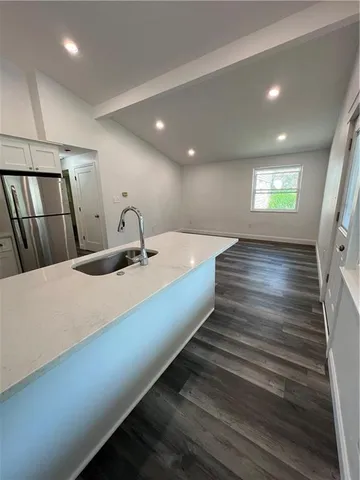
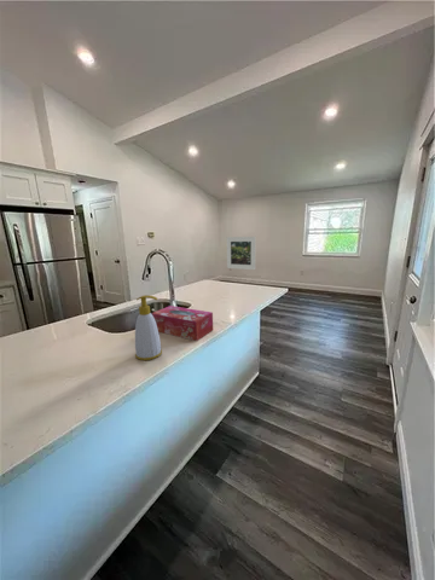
+ soap bottle (146, 325)
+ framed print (240, 253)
+ tissue box (182, 321)
